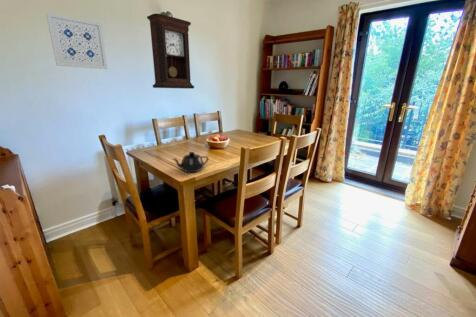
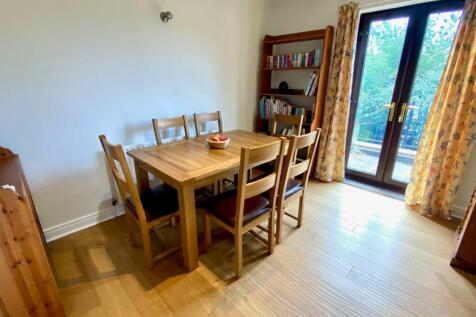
- pendulum clock (173, 55)
- teapot (191, 161)
- wall art (79, 43)
